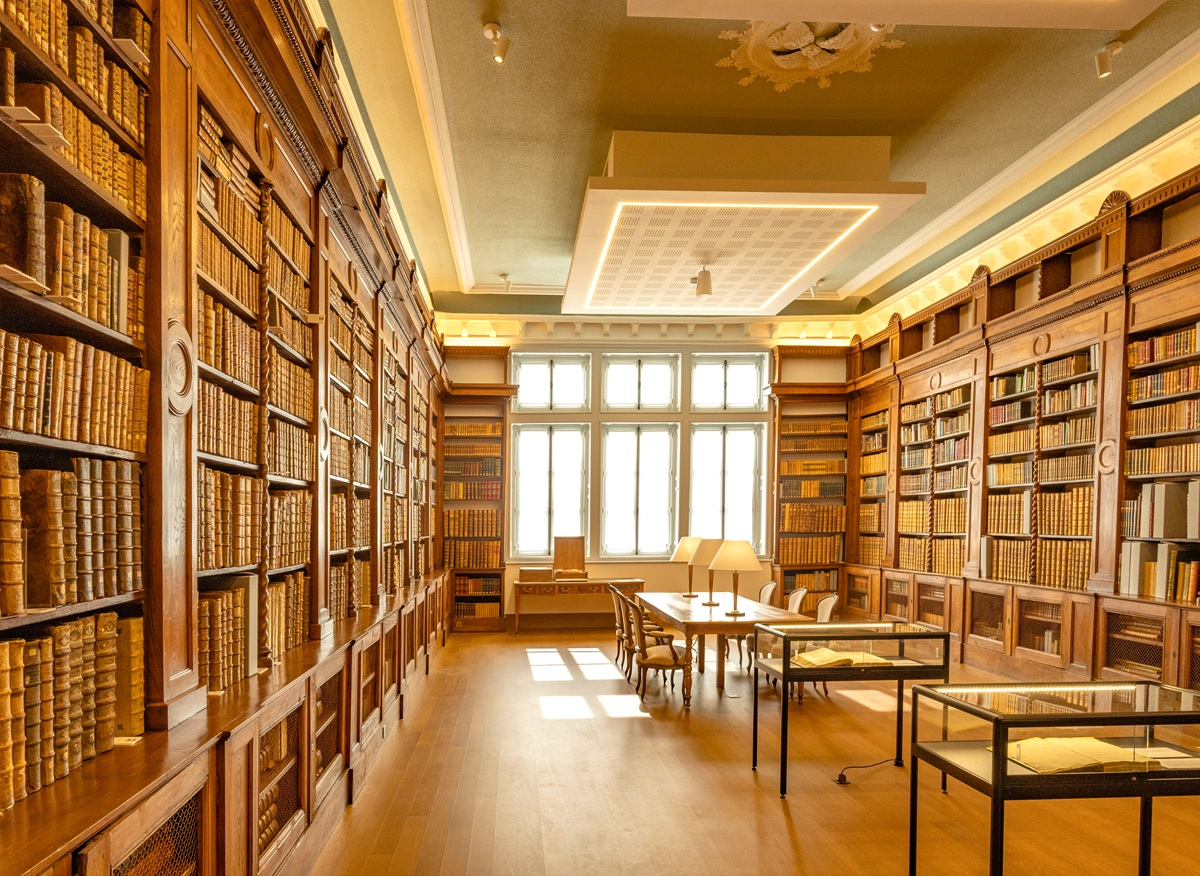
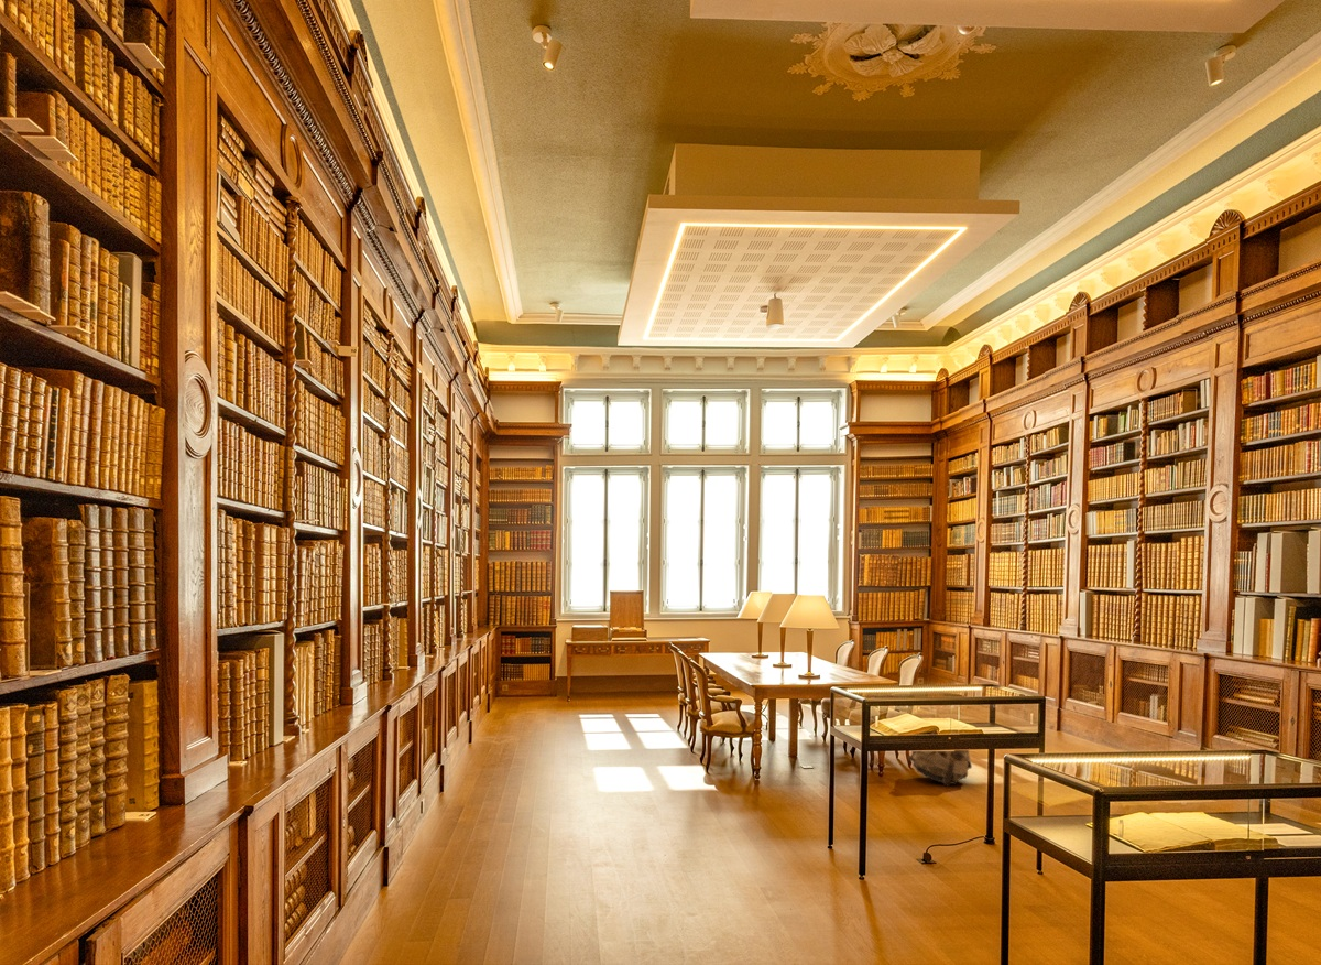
+ backpack (939, 751)
